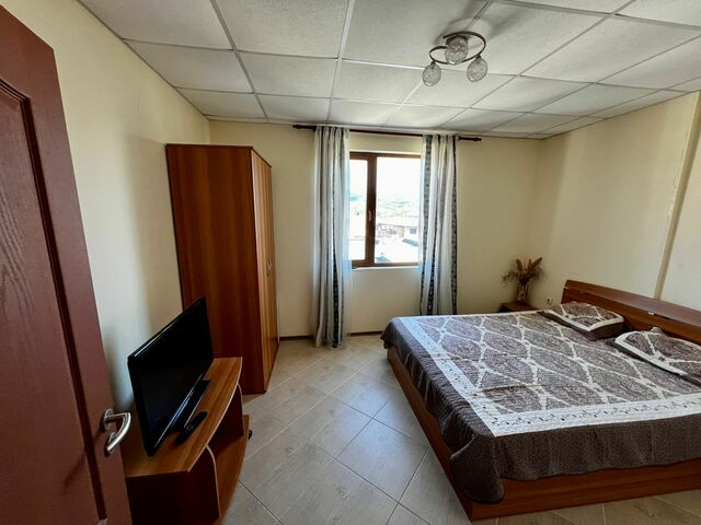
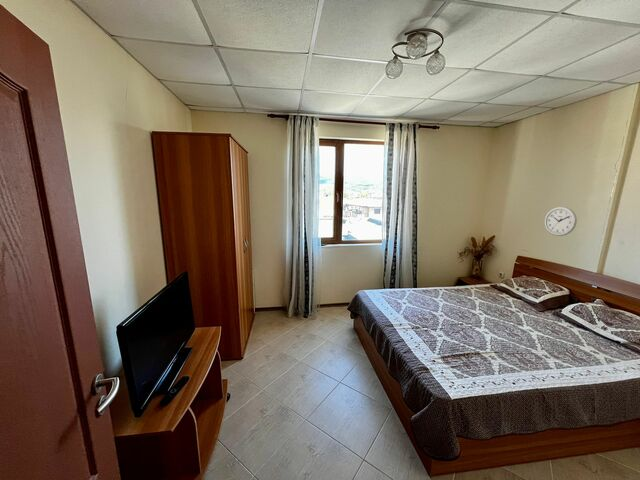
+ wall clock (559, 221)
